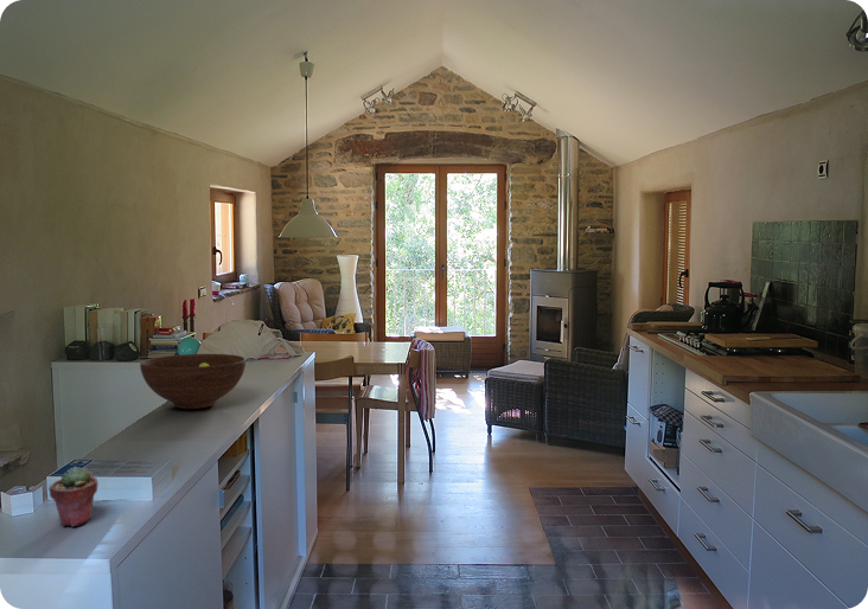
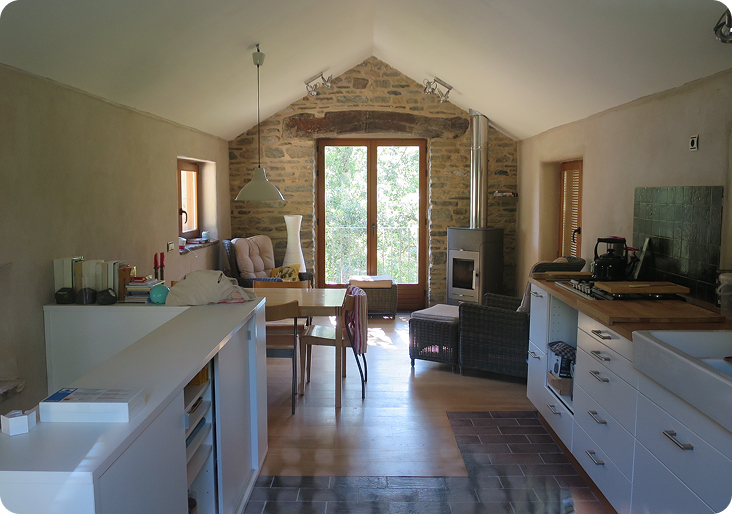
- potted succulent (74, 493)
- fruit bowl (194, 383)
